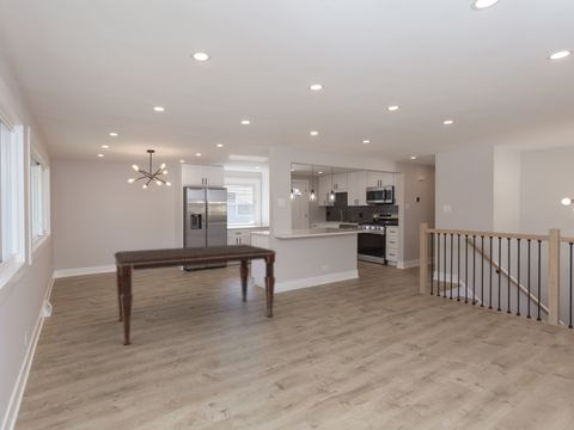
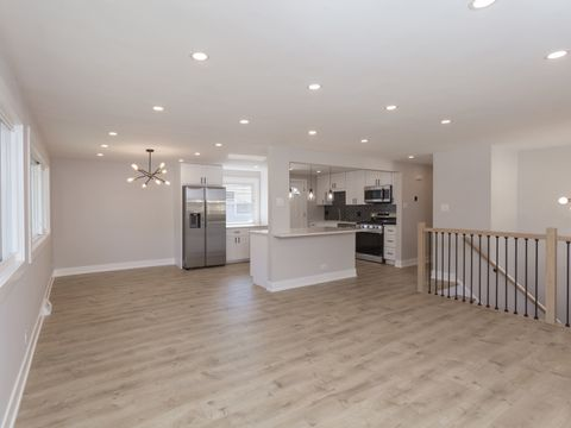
- dining table (196, 264)
